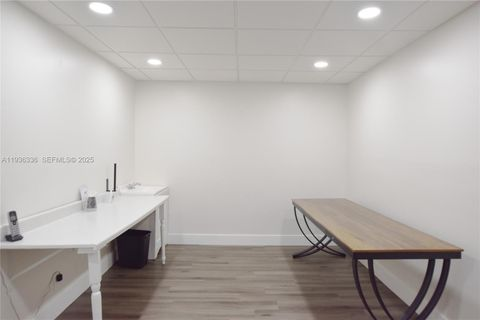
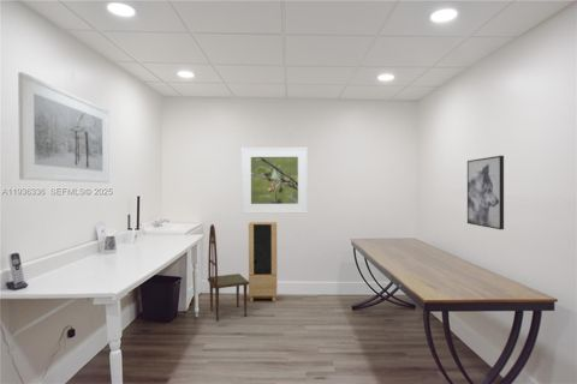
+ storage cabinet (262, 260)
+ chair (227, 275)
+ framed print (72, 138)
+ wall art (483, 192)
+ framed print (274, 180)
